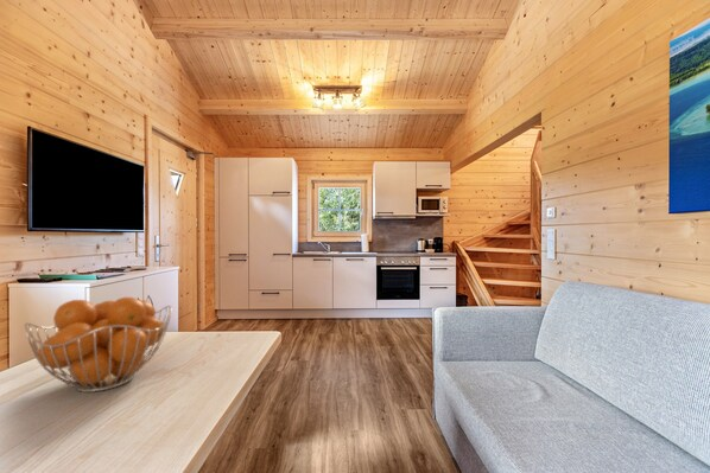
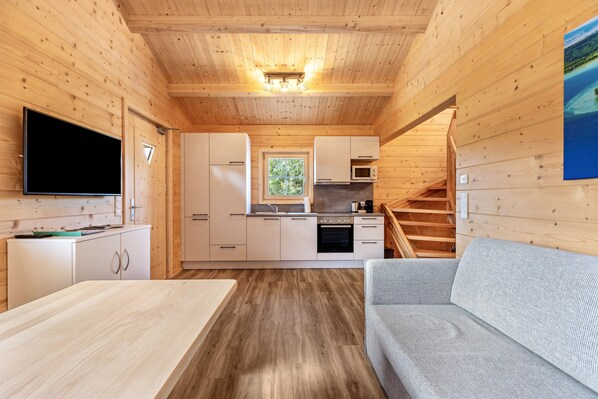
- fruit basket (106, 339)
